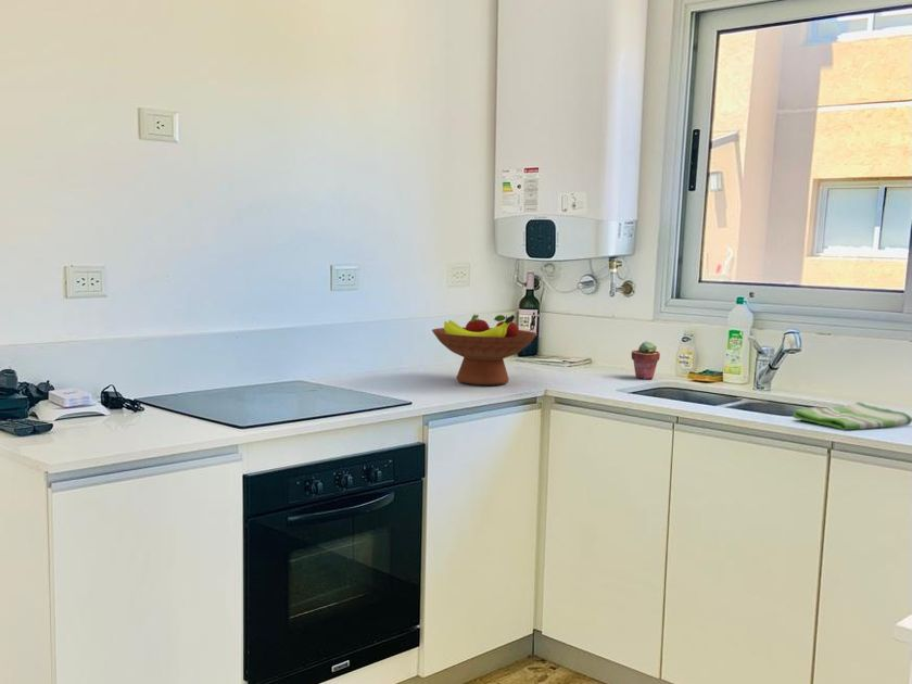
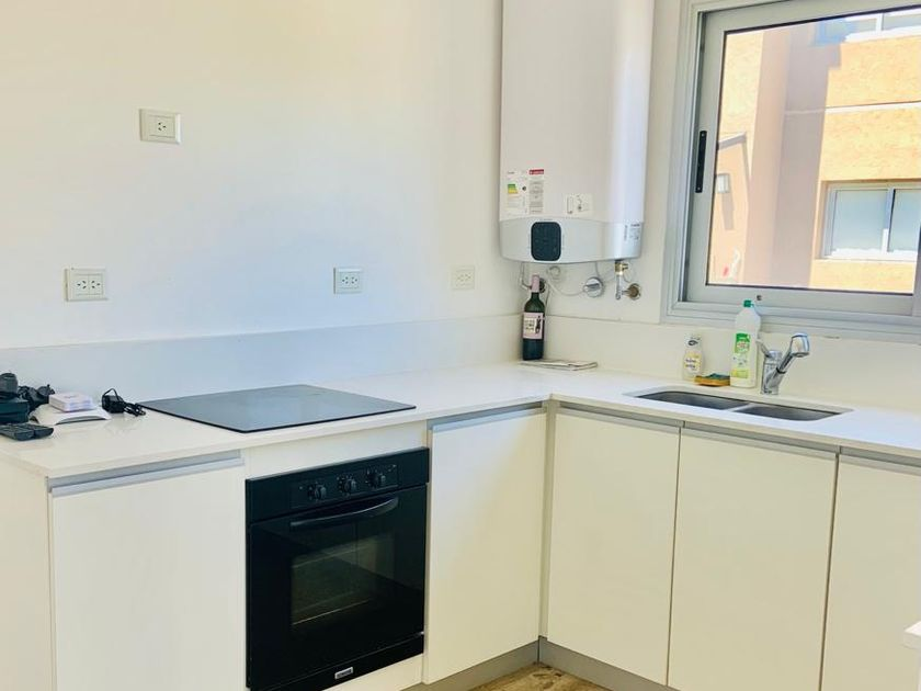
- fruit bowl (483, 346)
- dish towel (852, 415)
- potted succulent (645, 358)
